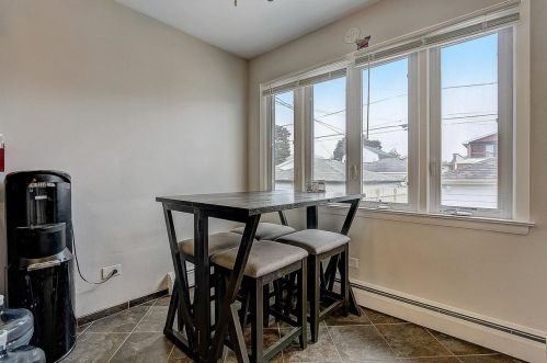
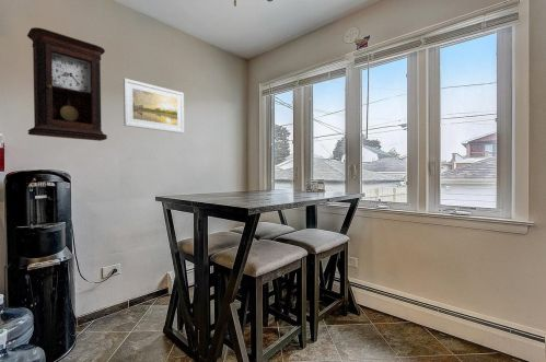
+ pendulum clock (70, 89)
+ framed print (155, 107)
